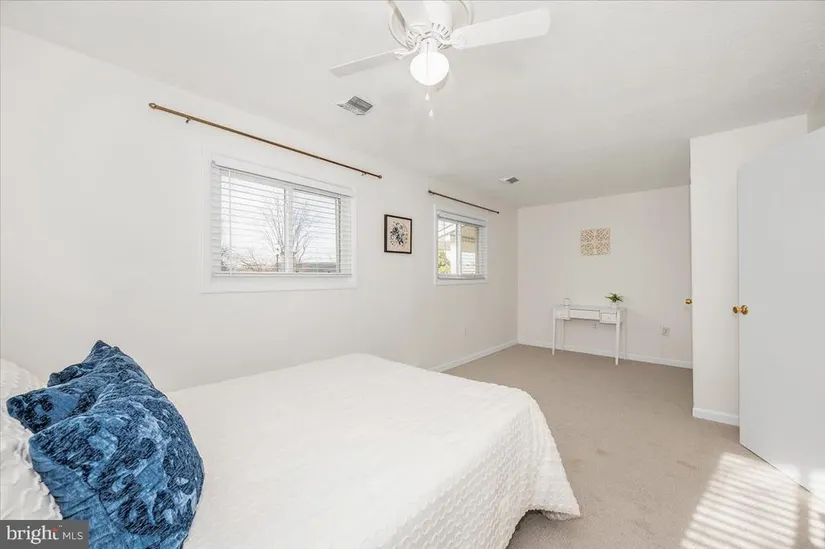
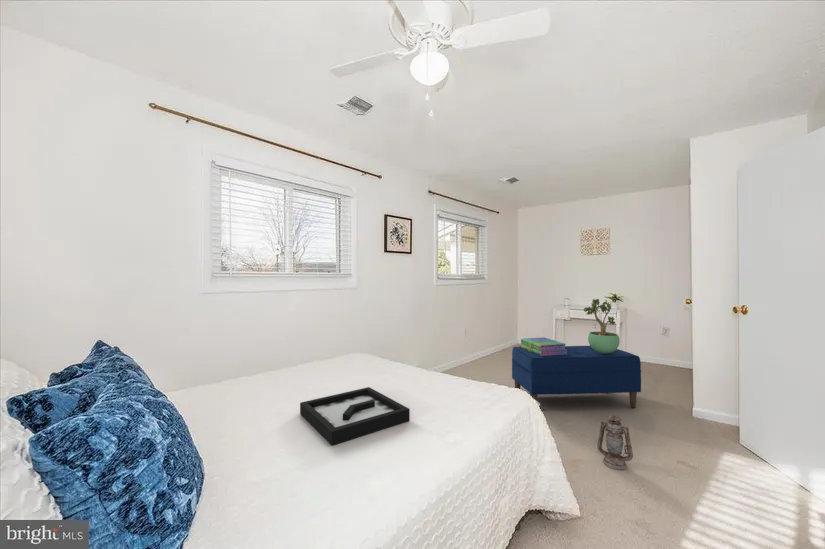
+ stack of books (542, 345)
+ lantern (614, 440)
+ bench (572, 375)
+ potted plant (602, 326)
+ decorative tray (353, 411)
